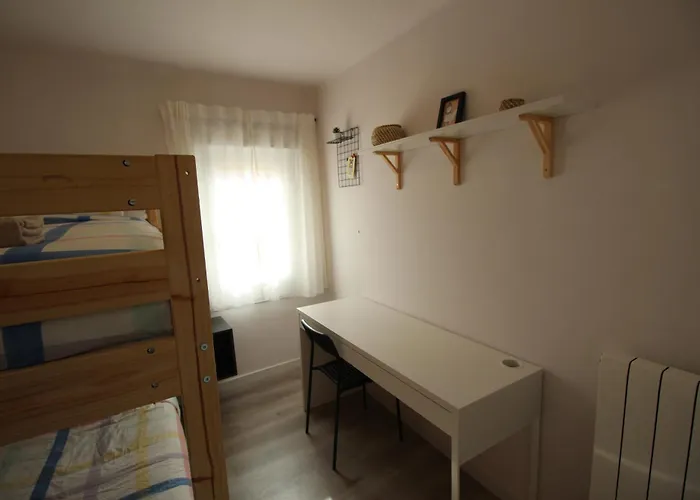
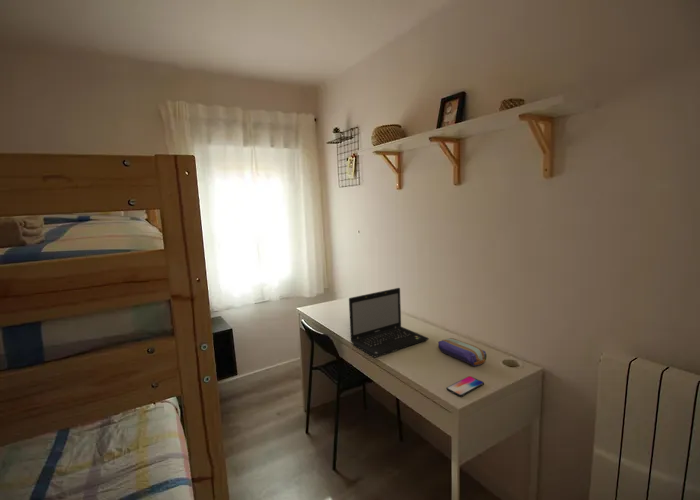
+ laptop (388, 319)
+ pencil case (461, 351)
+ smartphone (465, 385)
